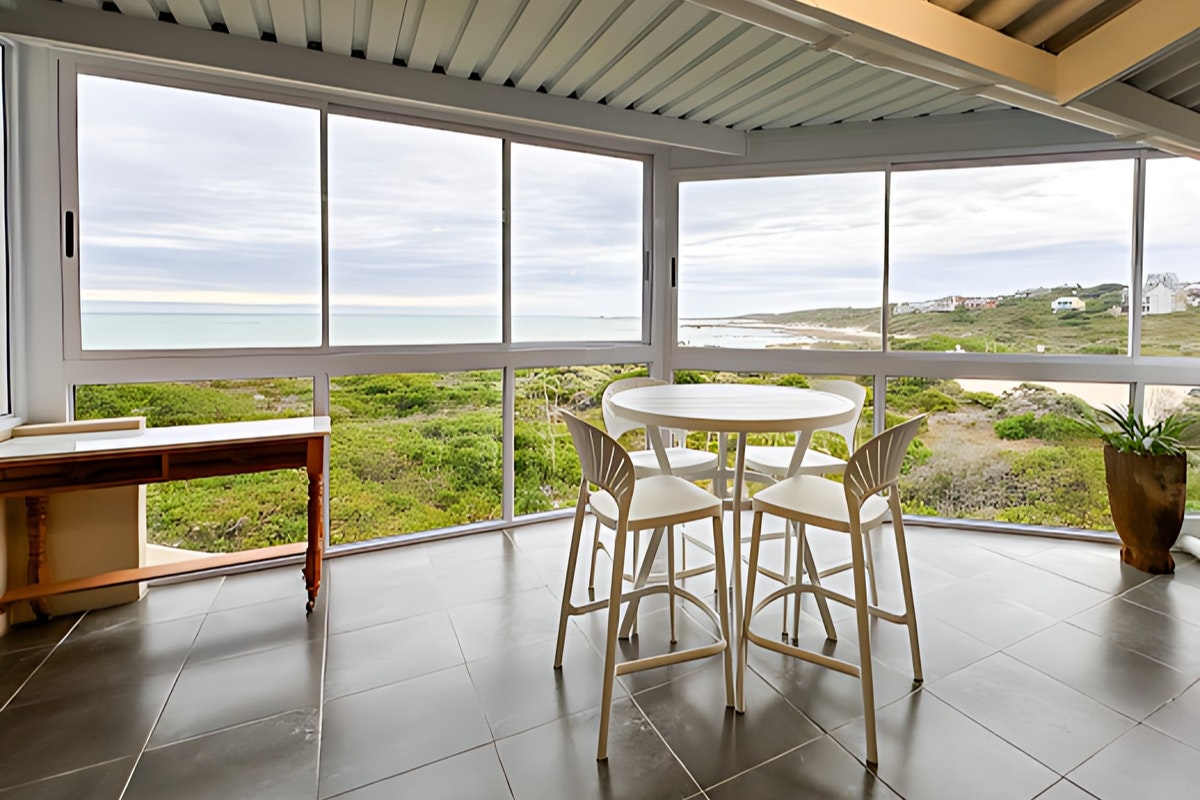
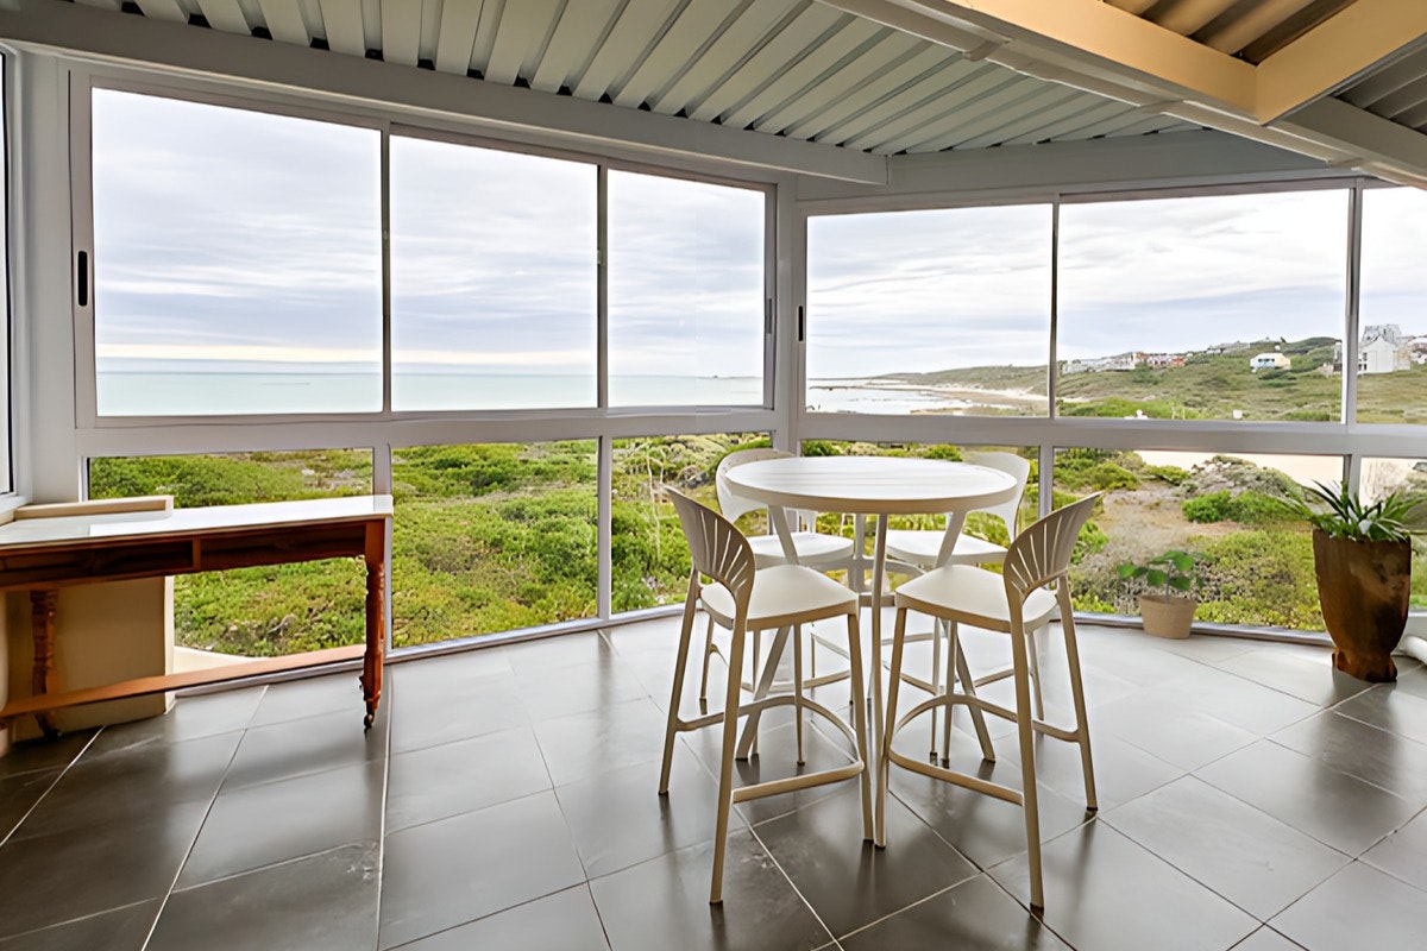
+ potted plant (1167, 593)
